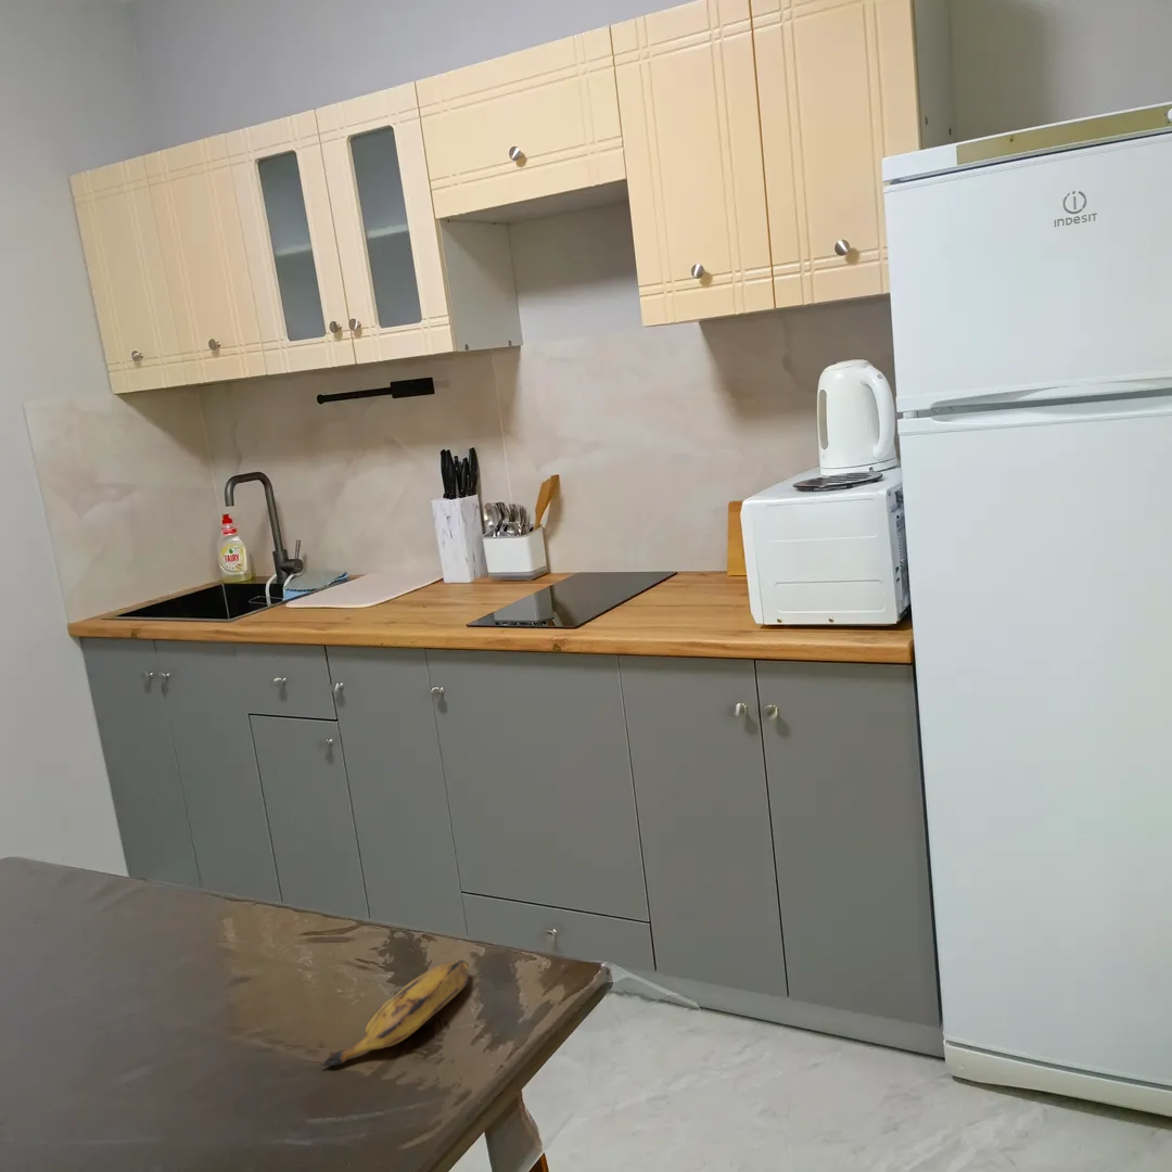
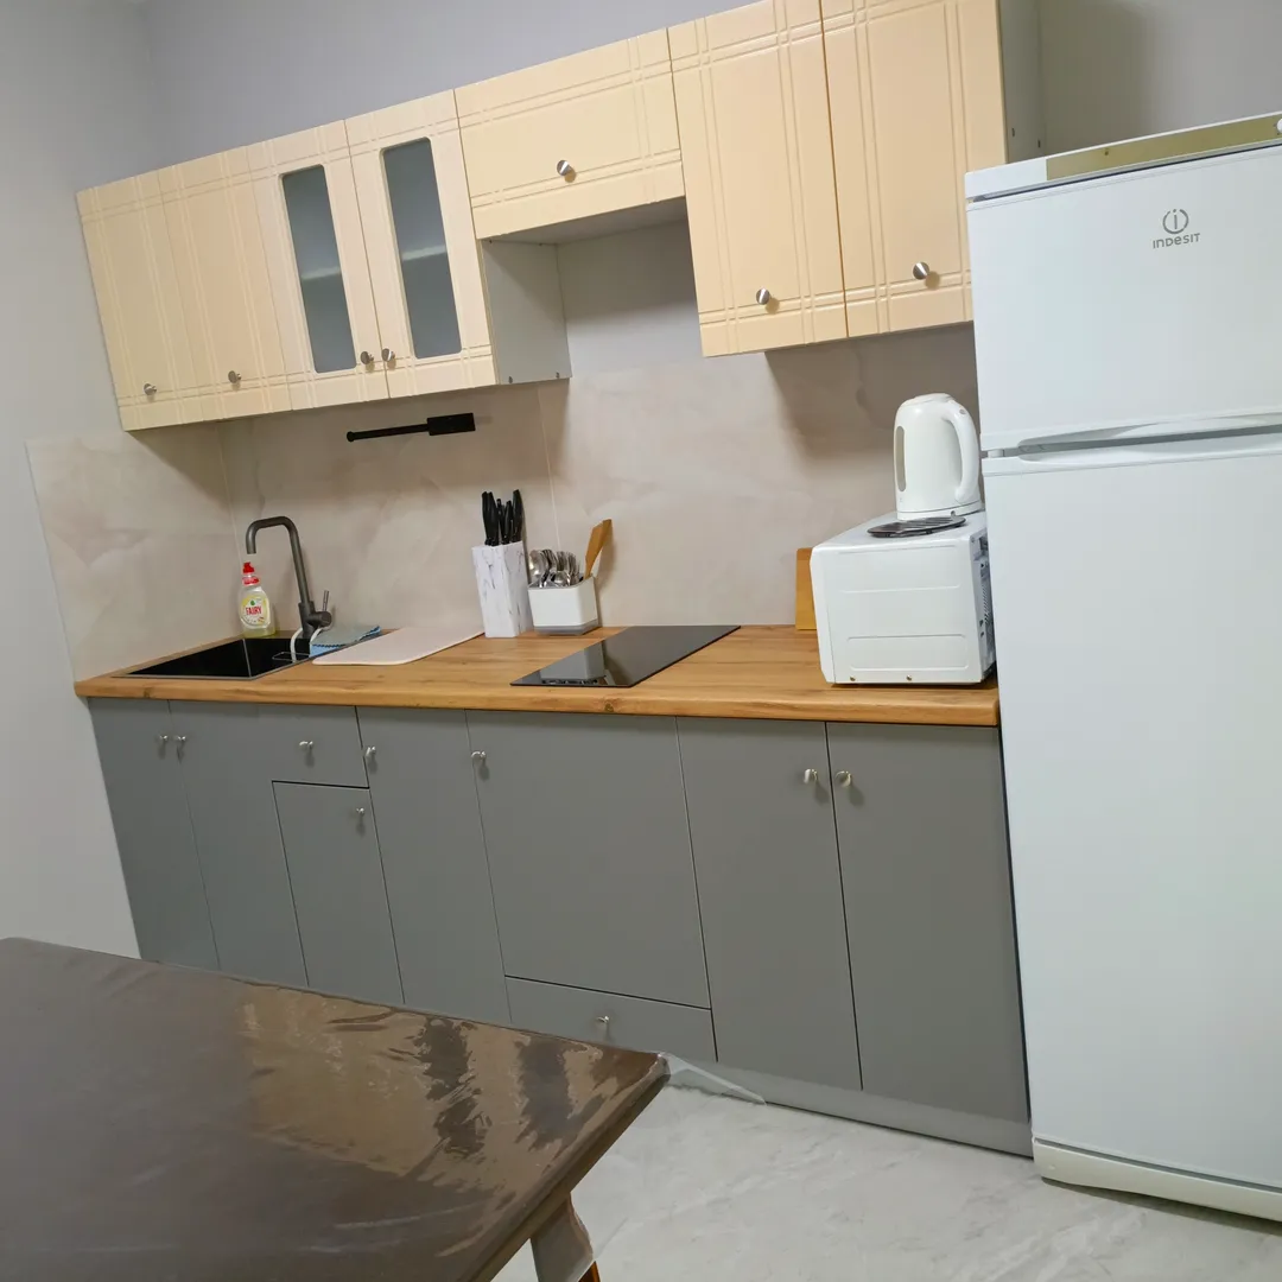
- banana (408, 1006)
